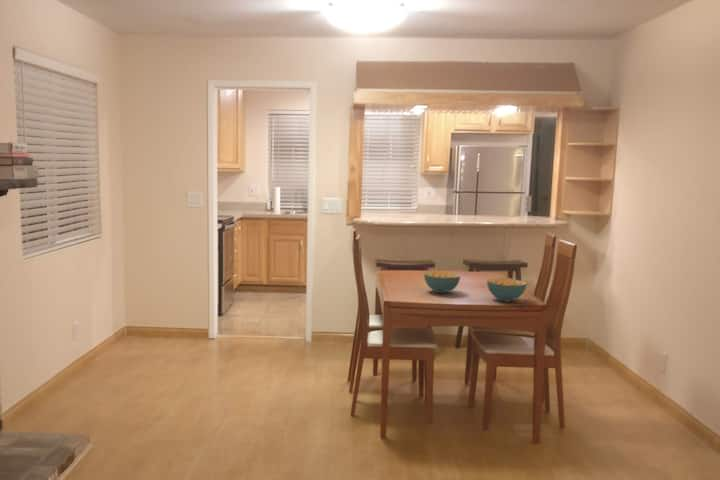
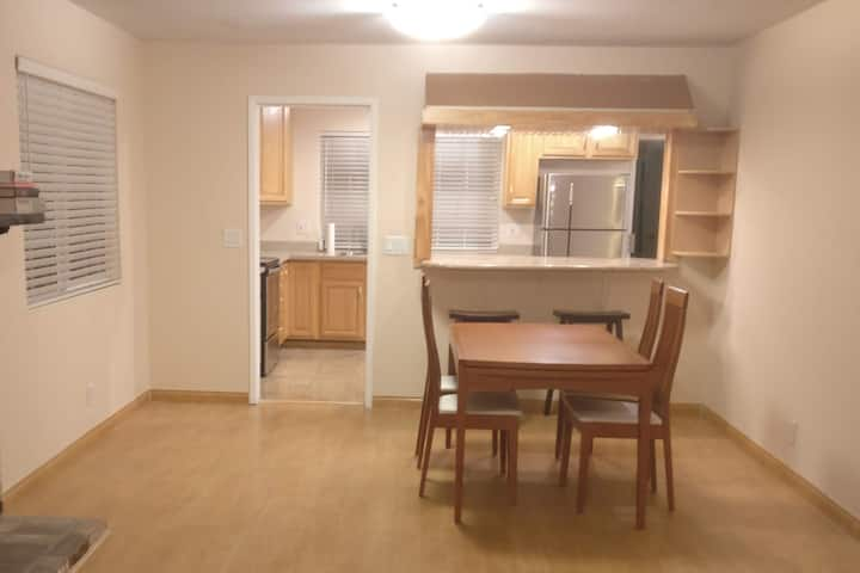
- cereal bowl (506, 291)
- cereal bowl (441, 283)
